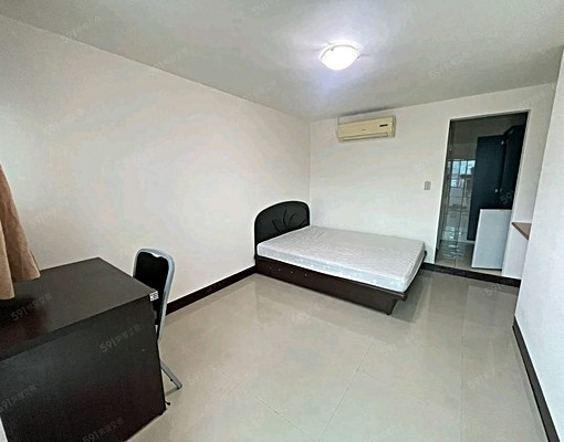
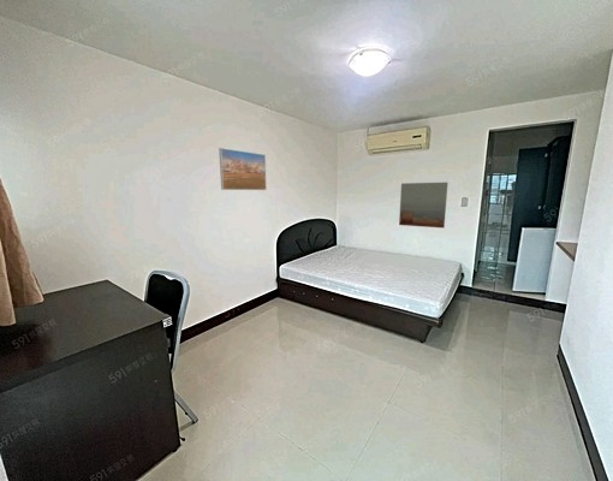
+ wall art (422, 204)
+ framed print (244, 171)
